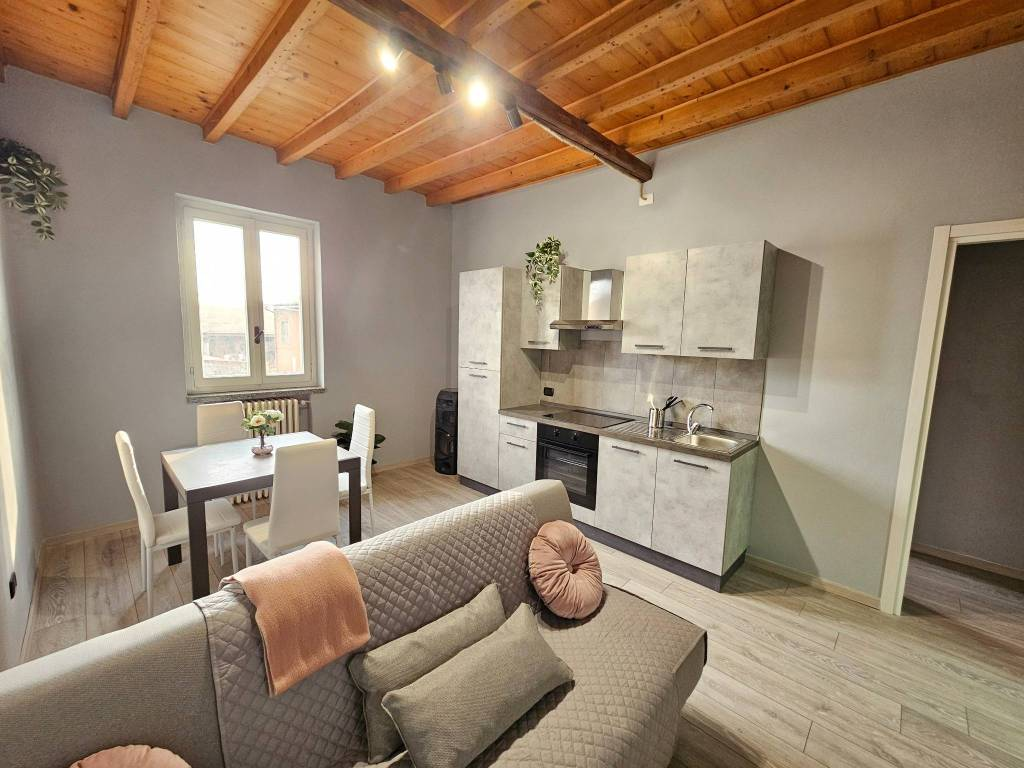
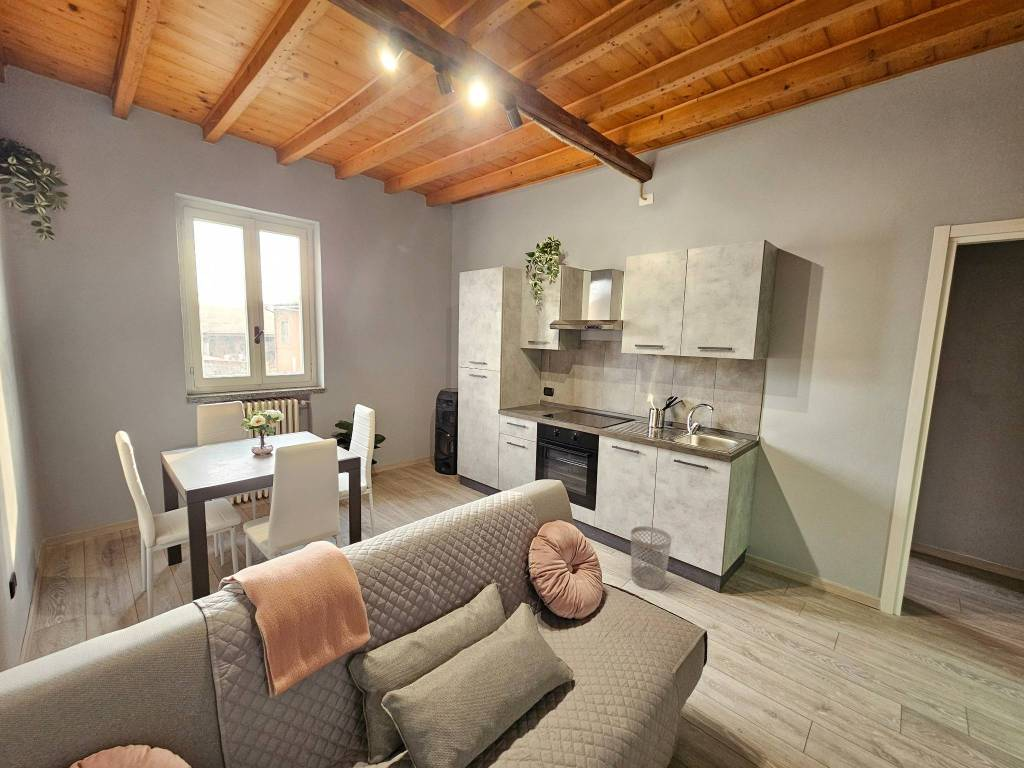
+ wastebasket (649, 558)
